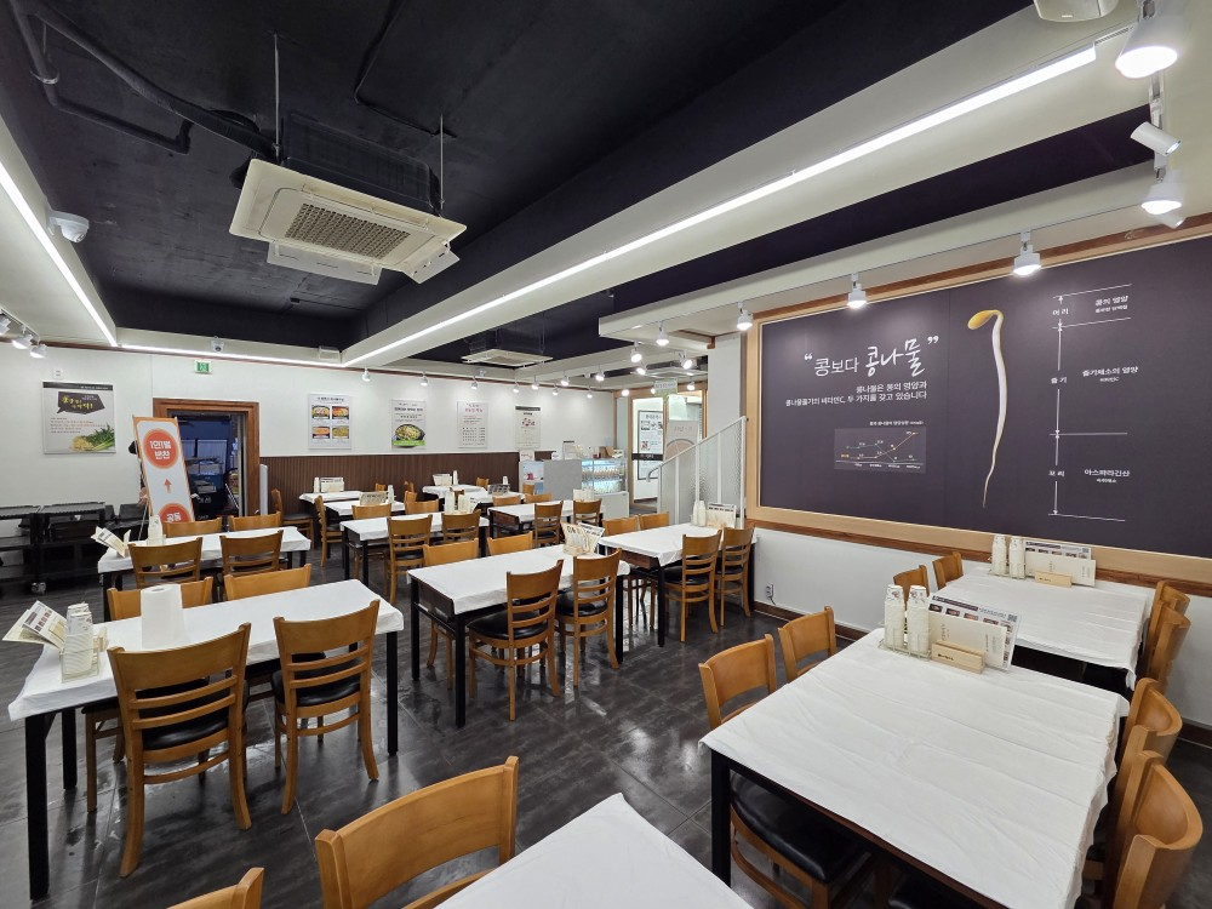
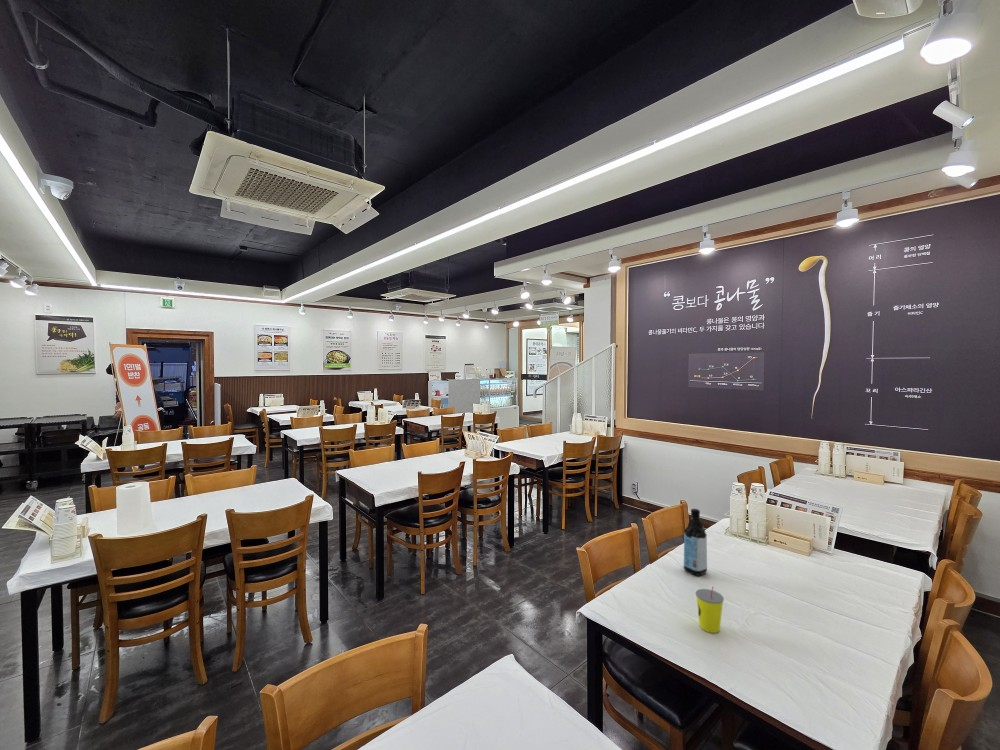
+ straw (709, 604)
+ water bottle (695, 540)
